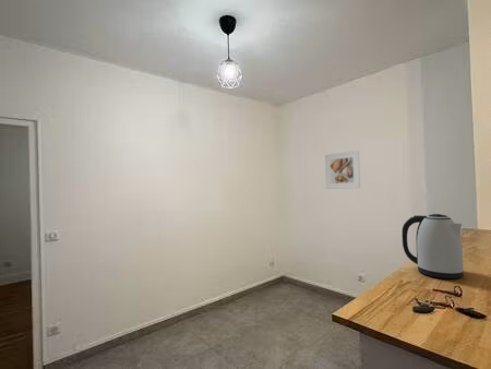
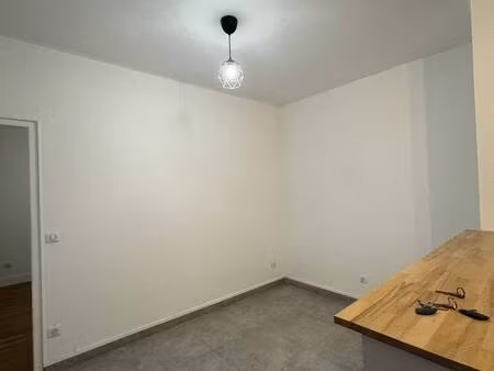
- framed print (342, 170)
- kettle (430, 241)
